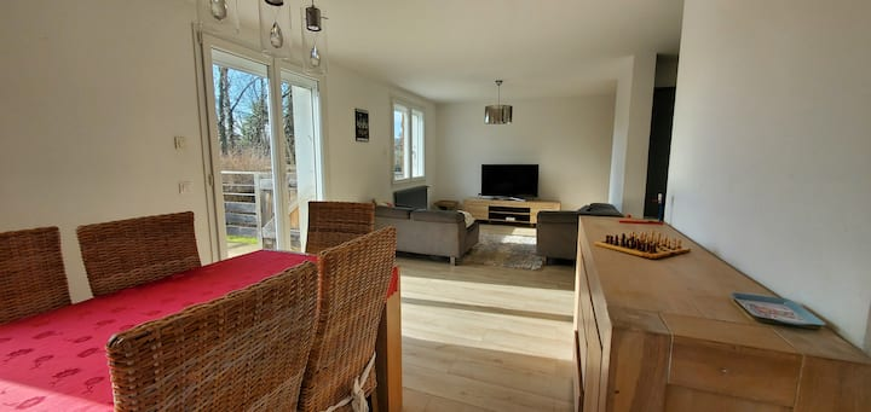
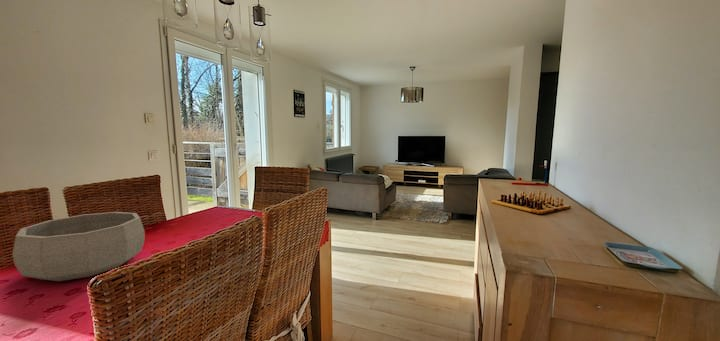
+ decorative bowl (86, 244)
